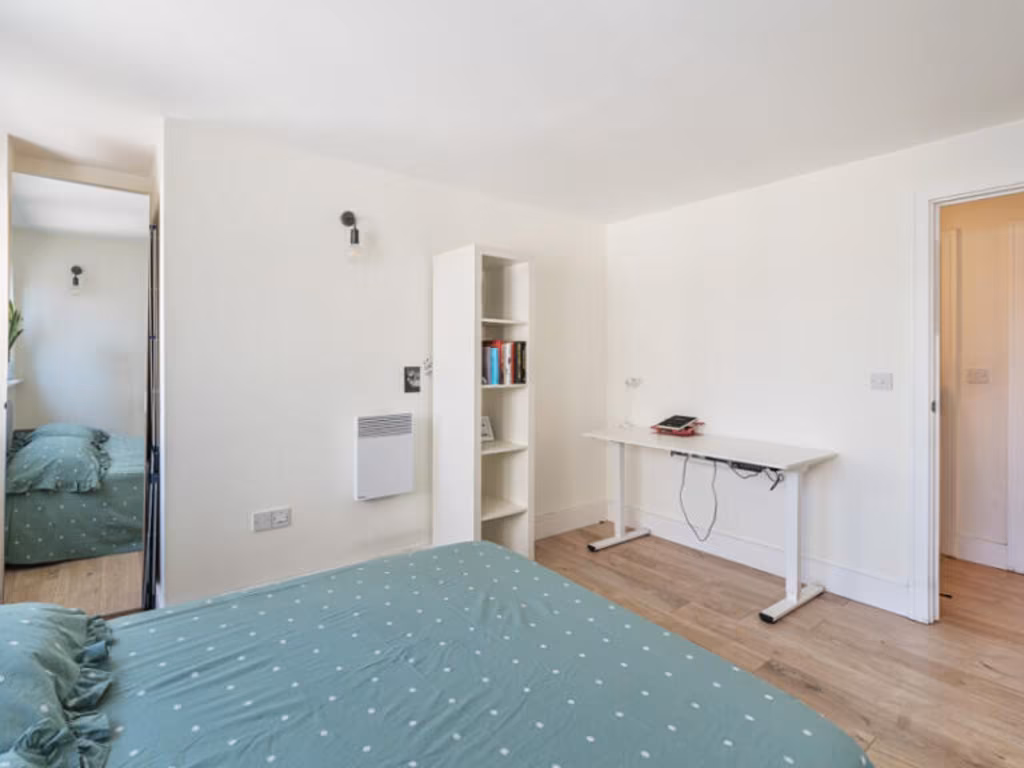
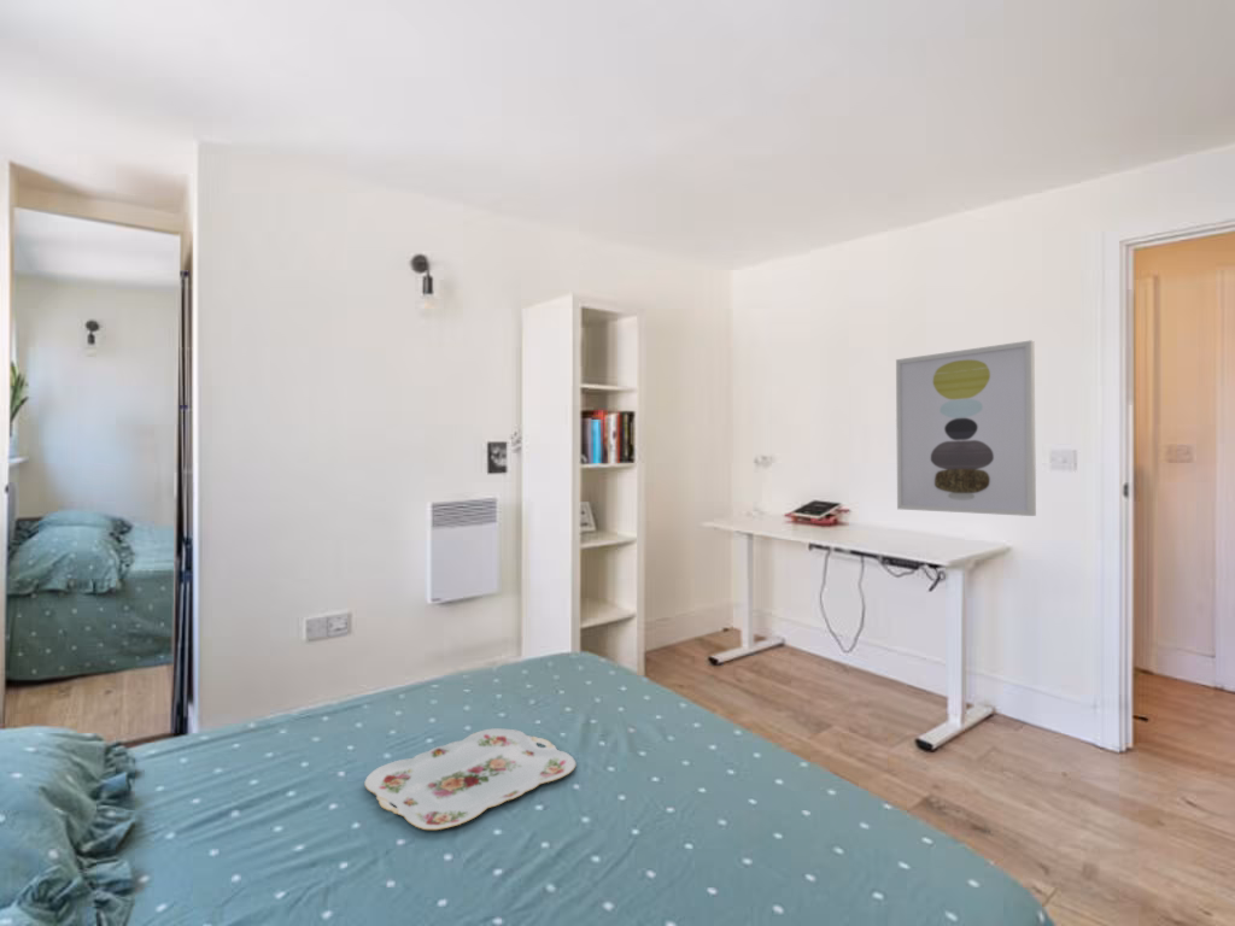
+ serving tray (473, 773)
+ wall art (959, 430)
